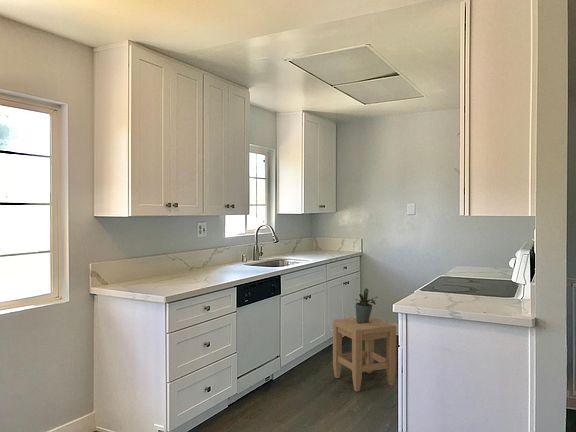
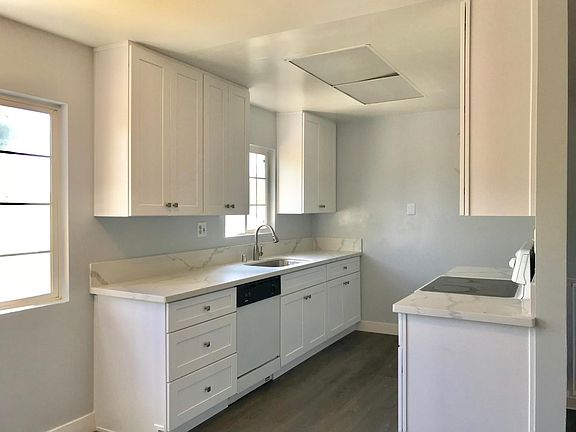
- potted plant (364, 305)
- stool (363, 351)
